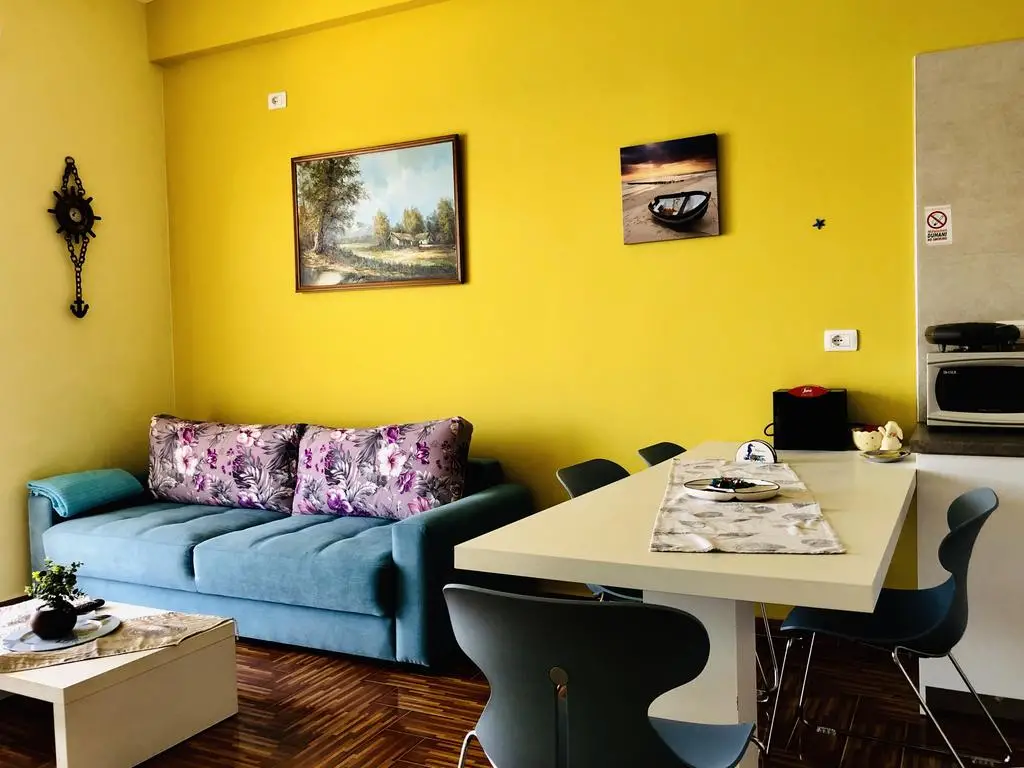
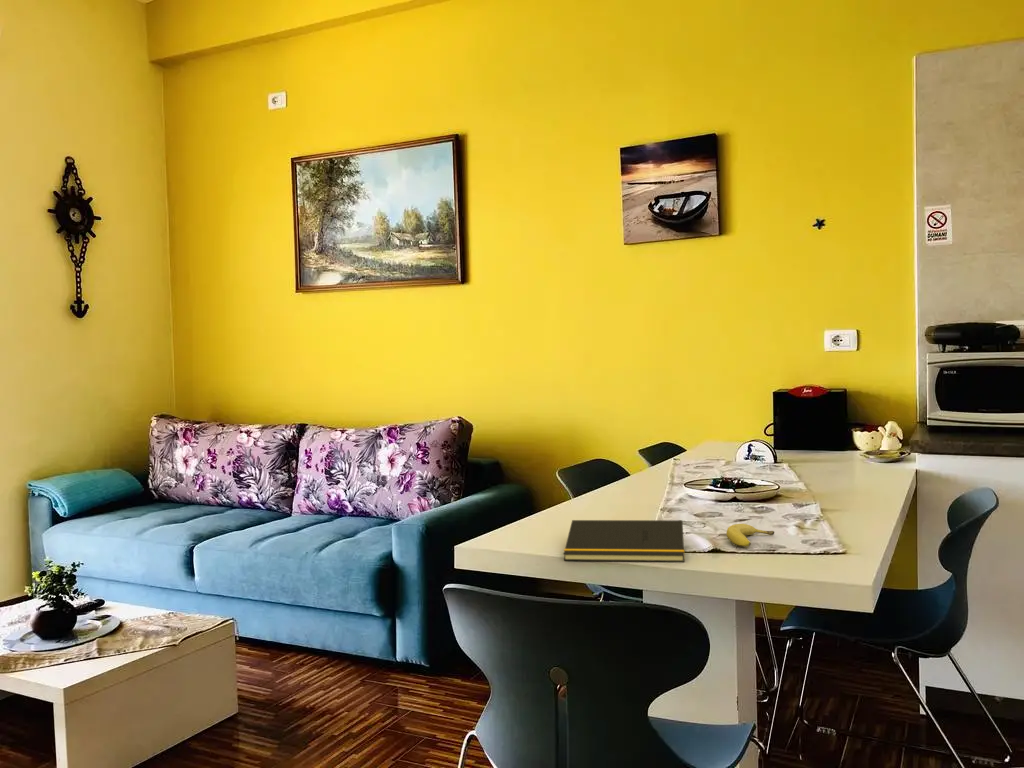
+ fruit (746, 532)
+ notepad (625, 539)
